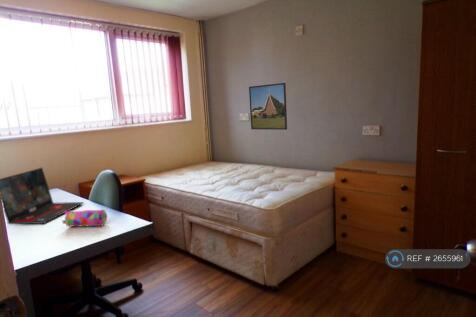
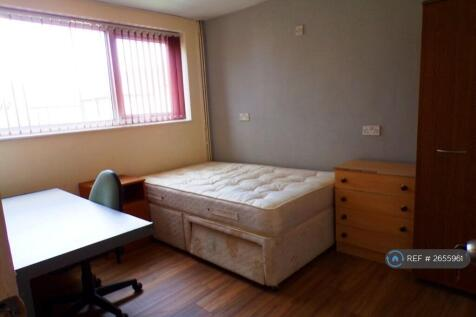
- pencil case (85, 218)
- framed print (267, 107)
- laptop (43, 193)
